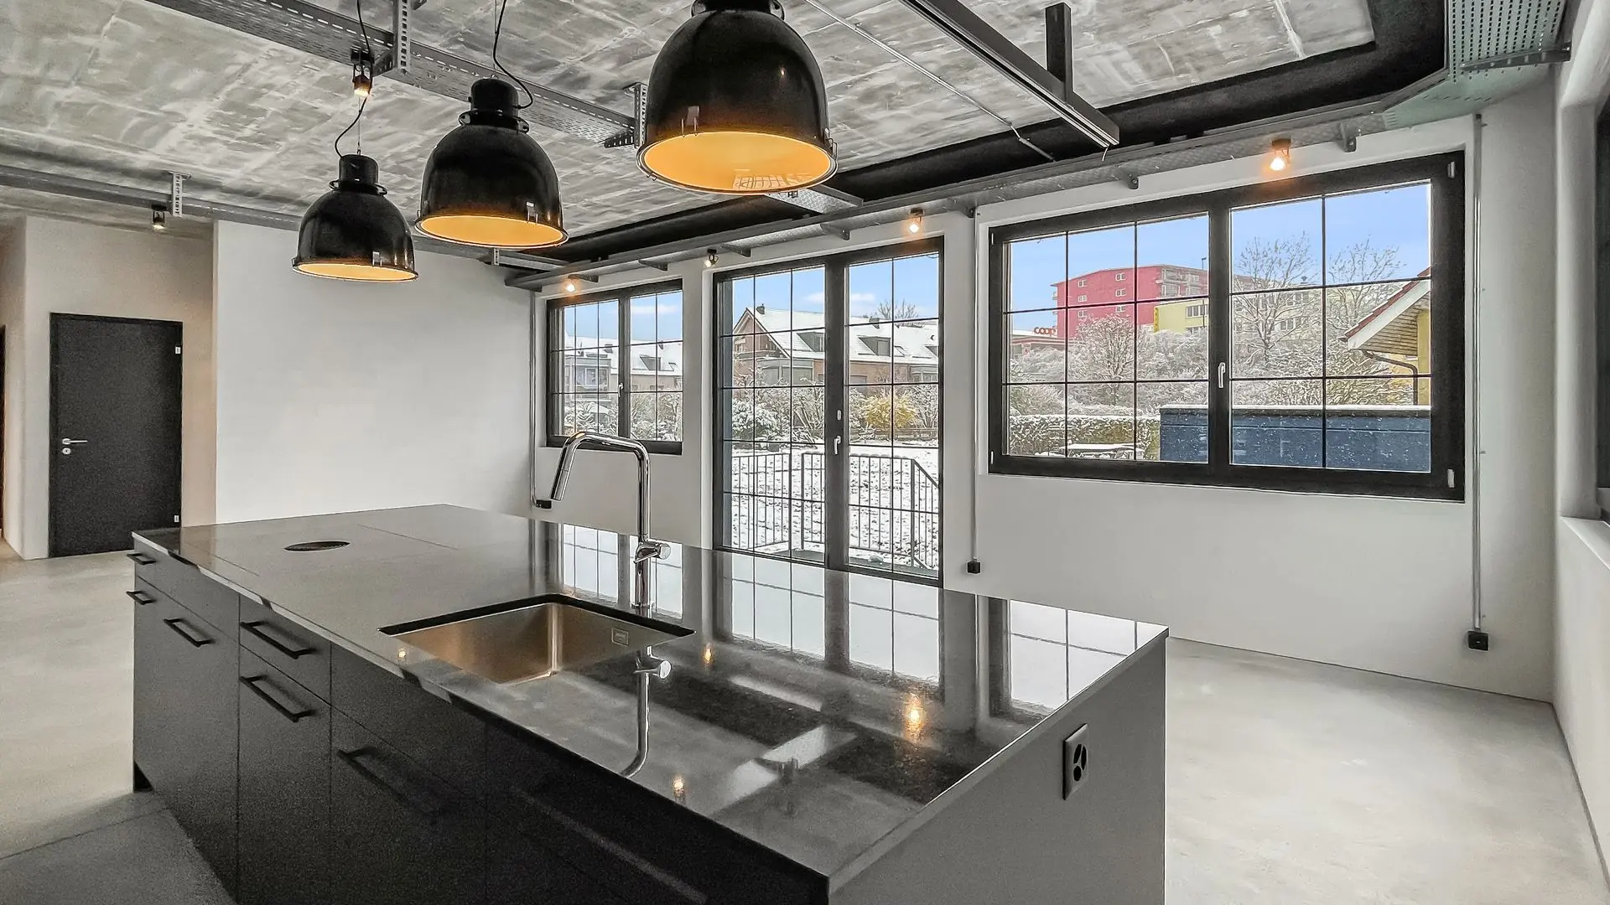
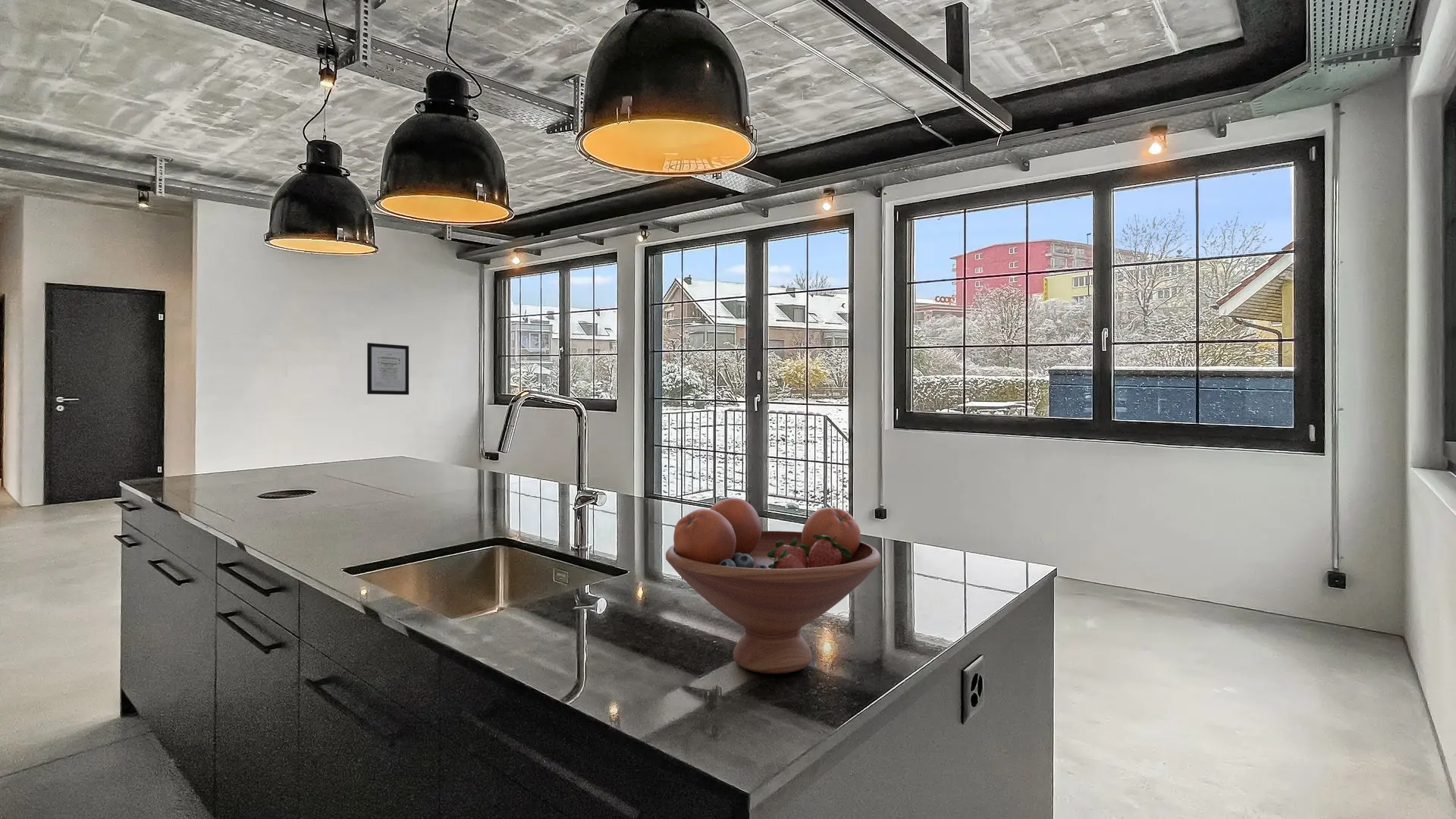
+ wall art (388, 369)
+ fruit bowl (772, 583)
